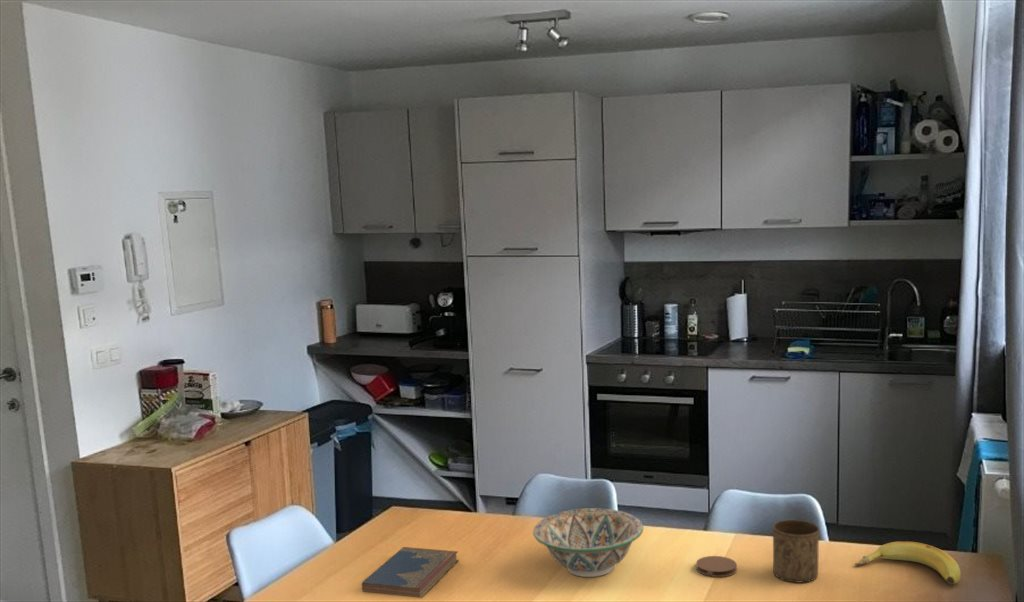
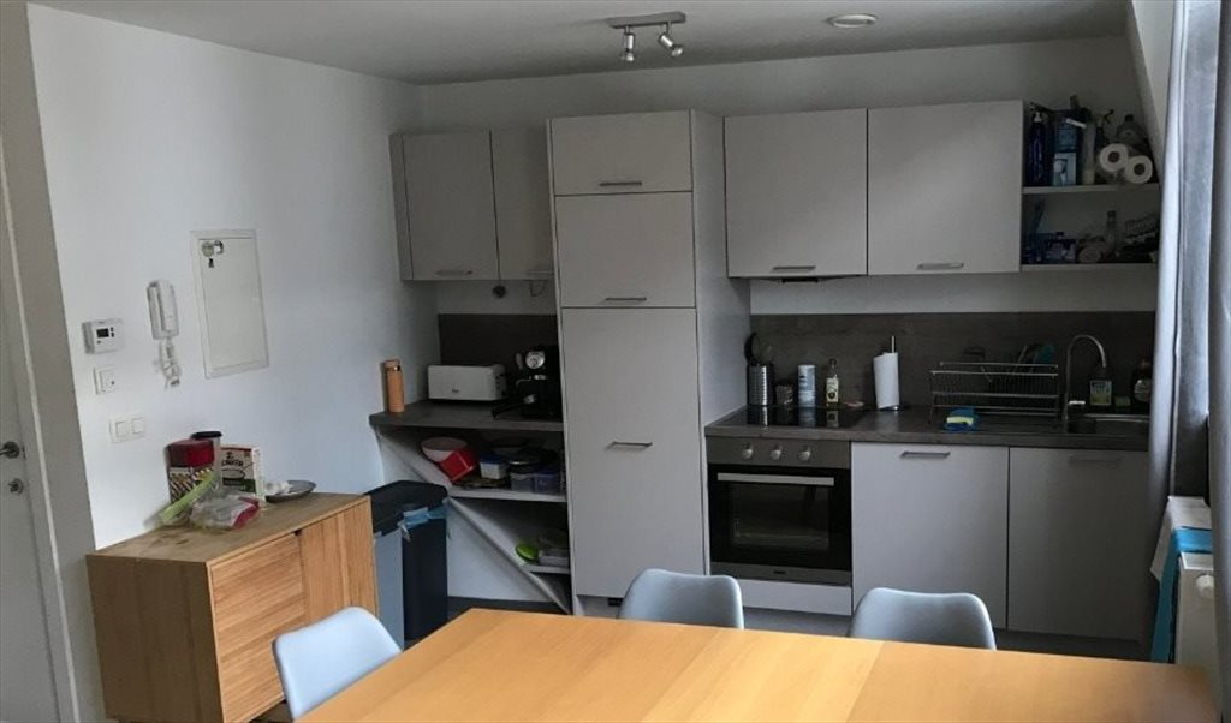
- hardcover book (412, 570)
- decorative bowl (588, 547)
- banana (905, 560)
- cup (796, 550)
- coaster (716, 566)
